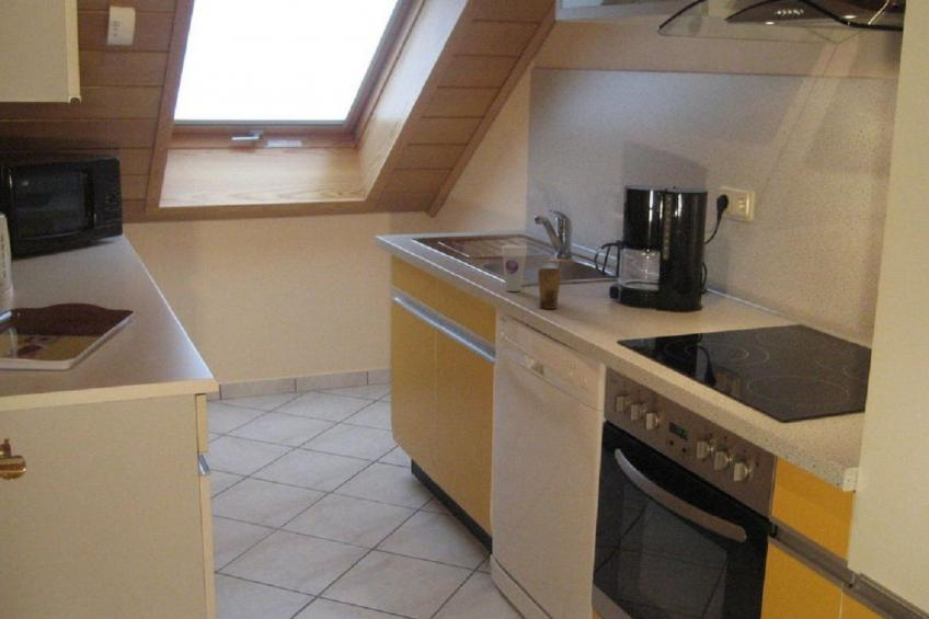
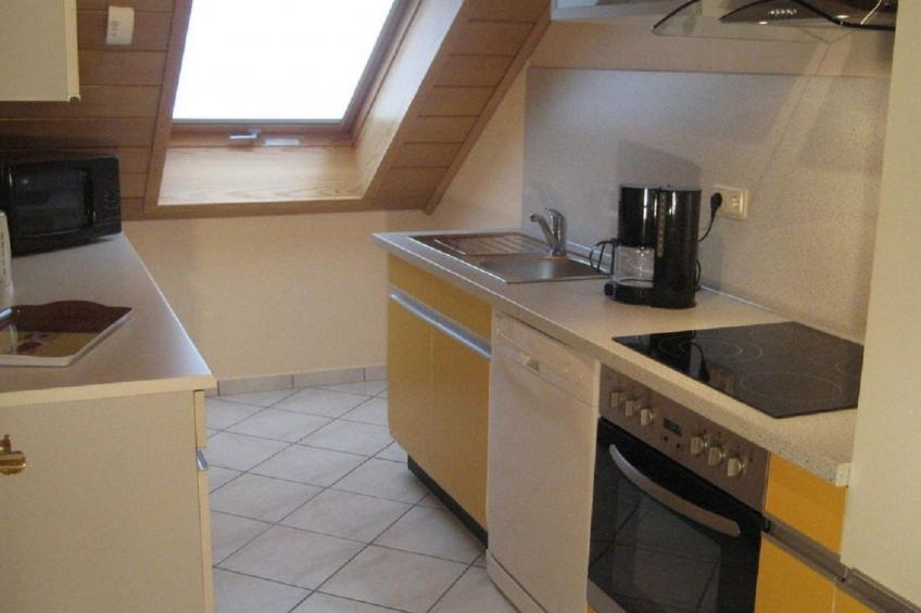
- cup (514, 268)
- cup (549, 283)
